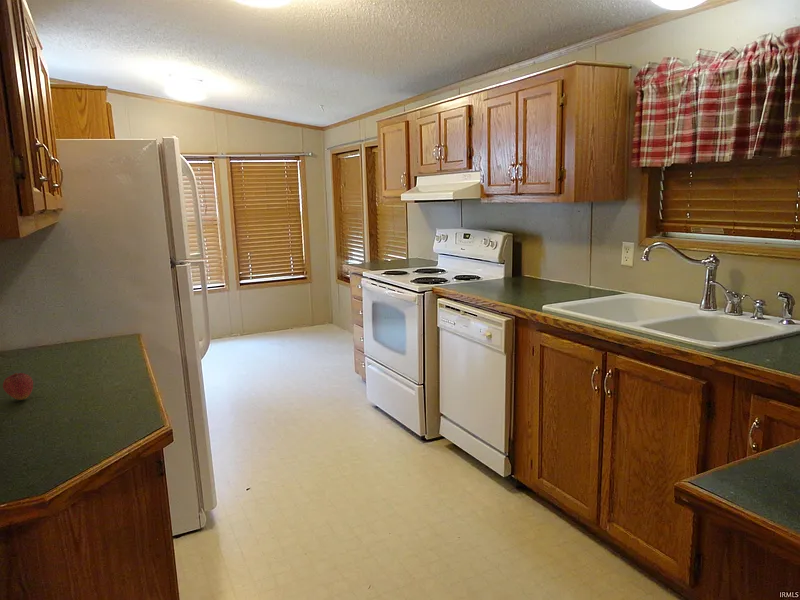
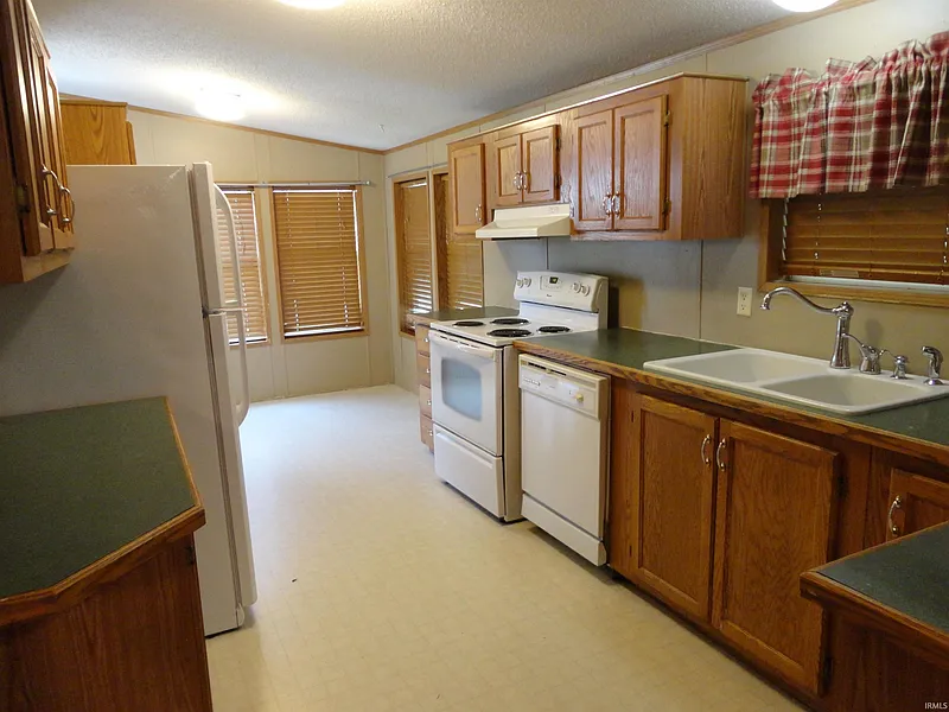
- fruit (18, 386)
